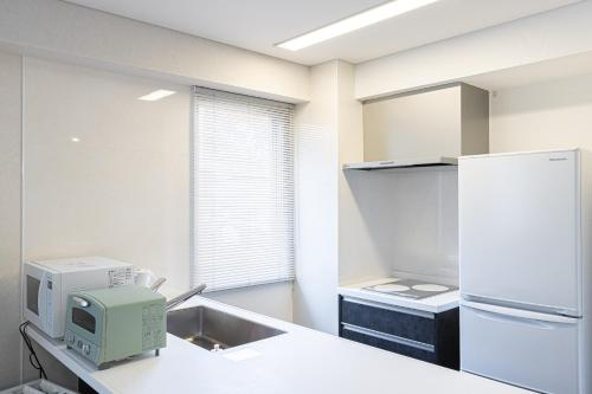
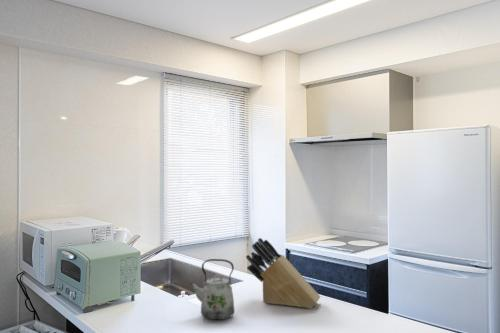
+ kettle (211, 287)
+ knife block (282, 270)
